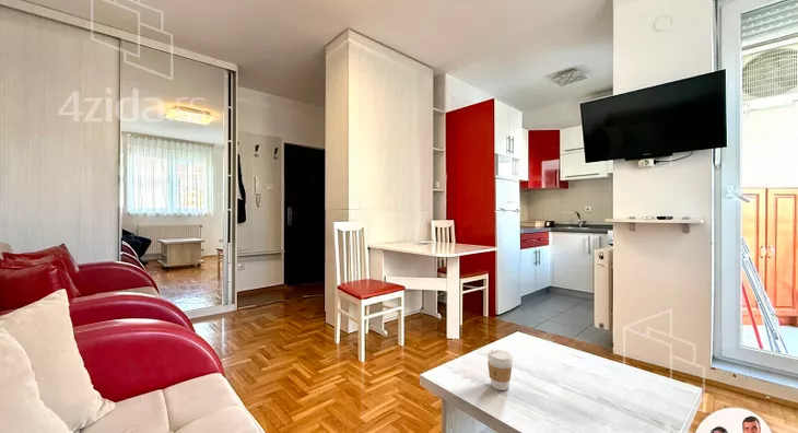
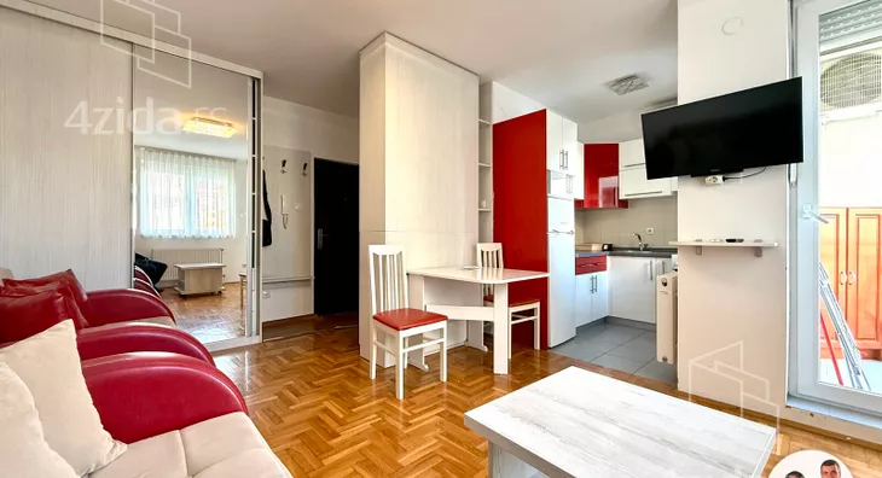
- coffee cup (500, 368)
